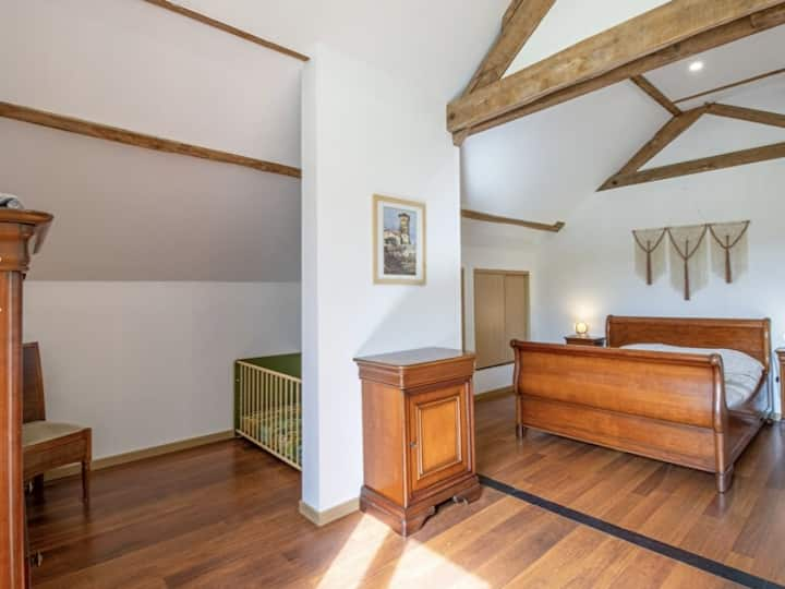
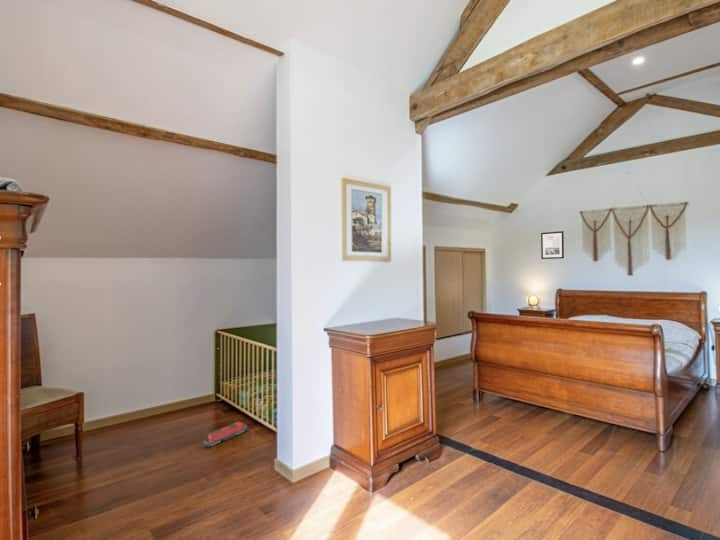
+ wall art (552, 245)
+ toy train (226, 432)
